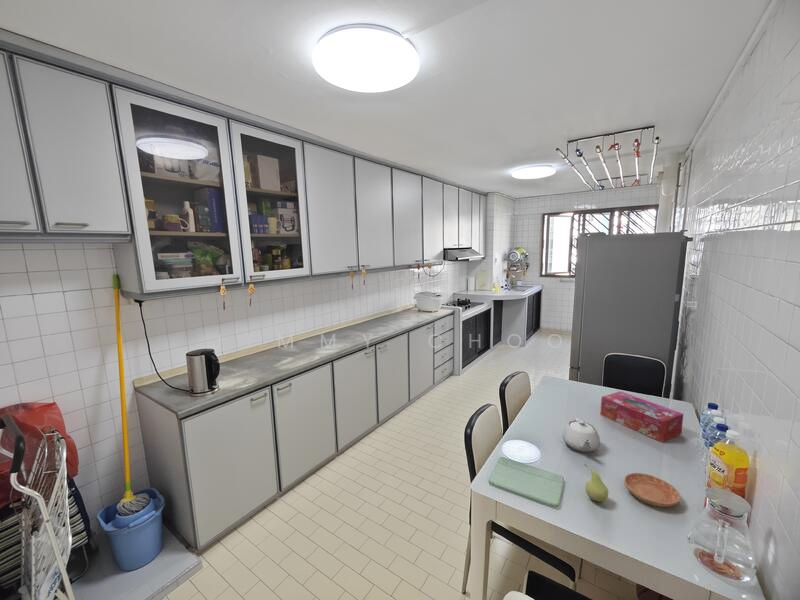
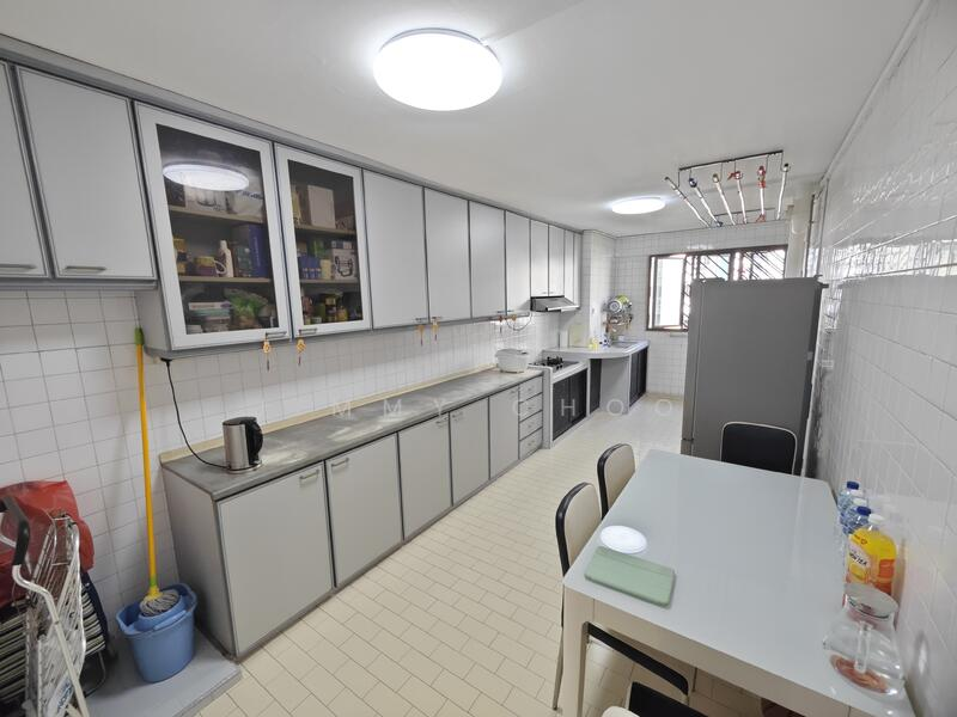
- tissue box (639, 414)
- teapot (582, 434)
- saucer (650, 490)
- fruit (595, 483)
